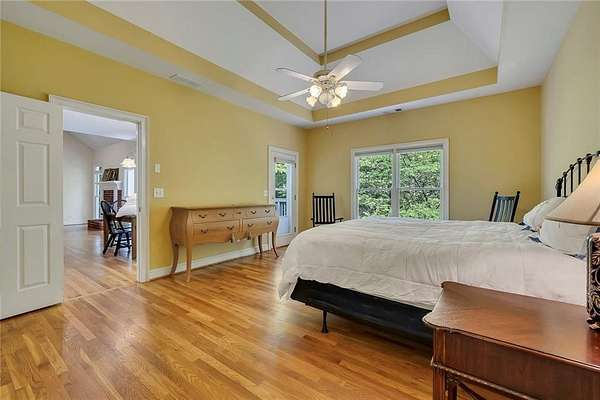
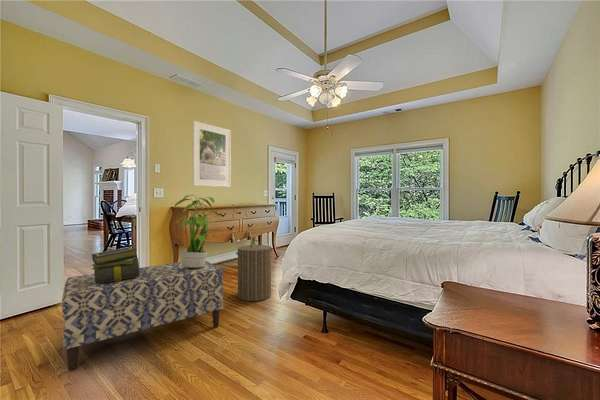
+ potted plant (190, 231)
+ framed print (212, 156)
+ bench (149, 303)
+ laundry hamper (254, 267)
+ stack of books (116, 263)
